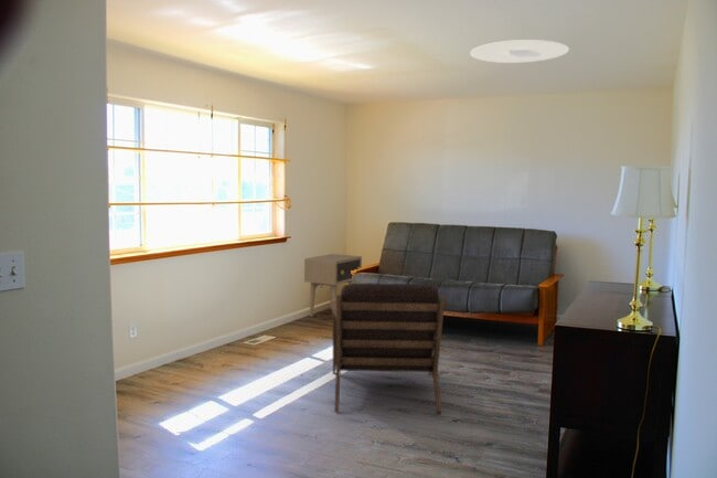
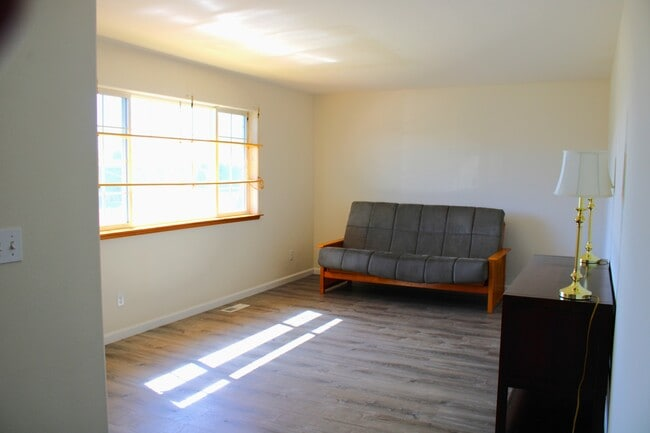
- armchair (385, 332)
- side table (334, 286)
- ceiling light (518, 46)
